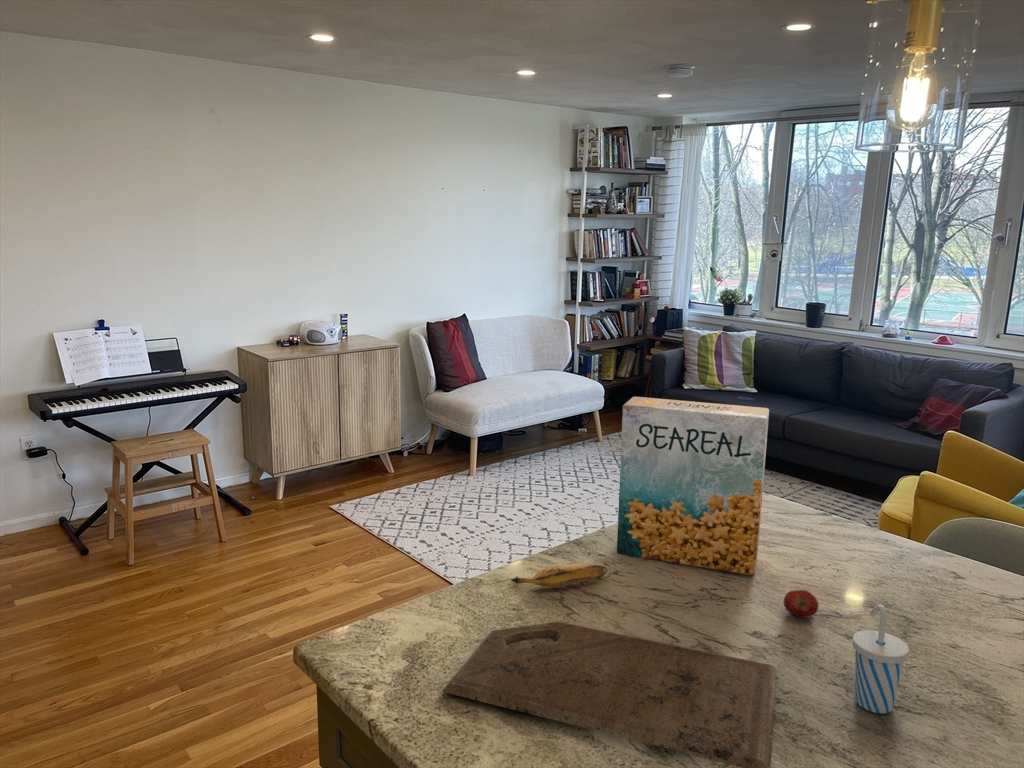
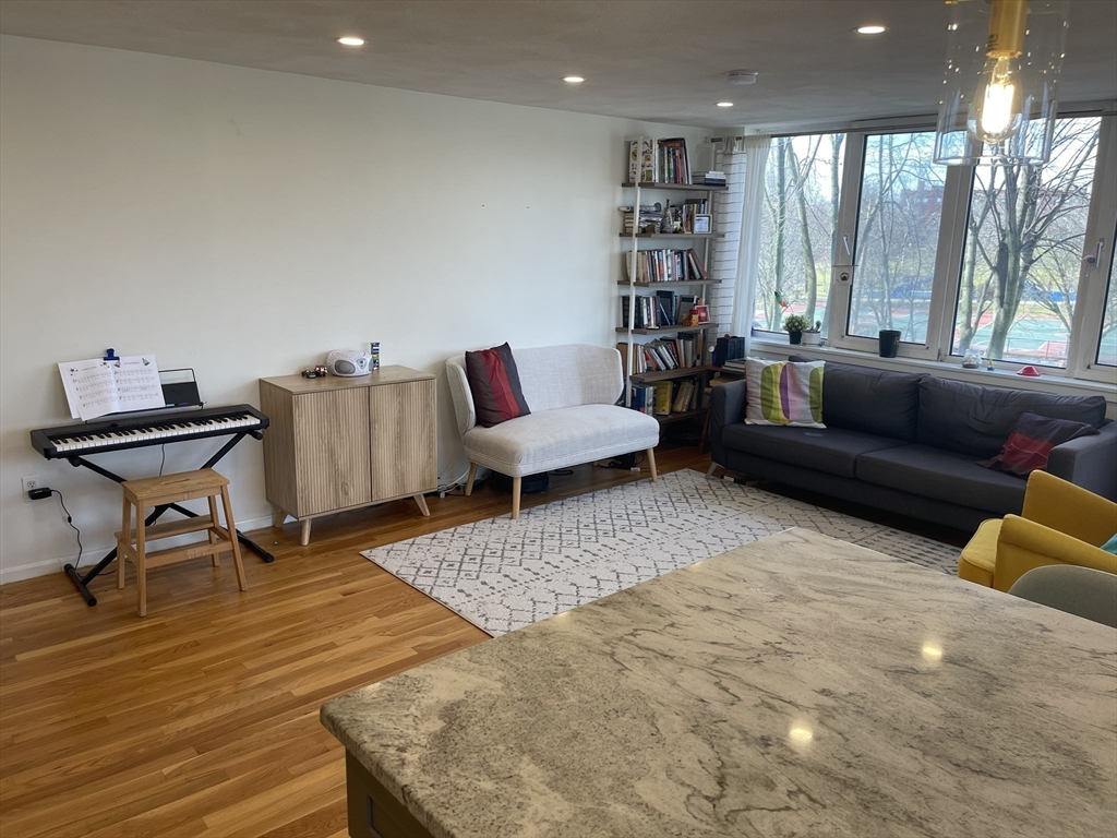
- cutting board (614, 679)
- fruit (800, 602)
- banana (561, 573)
- cup (878, 655)
- cereal box (691, 482)
